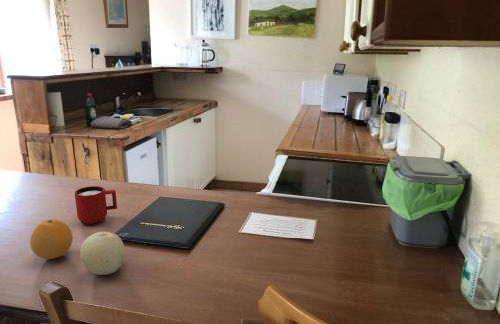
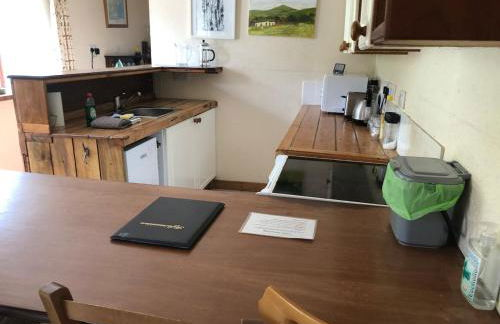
- fruit (103, 253)
- fruit (51, 238)
- mug (96, 205)
